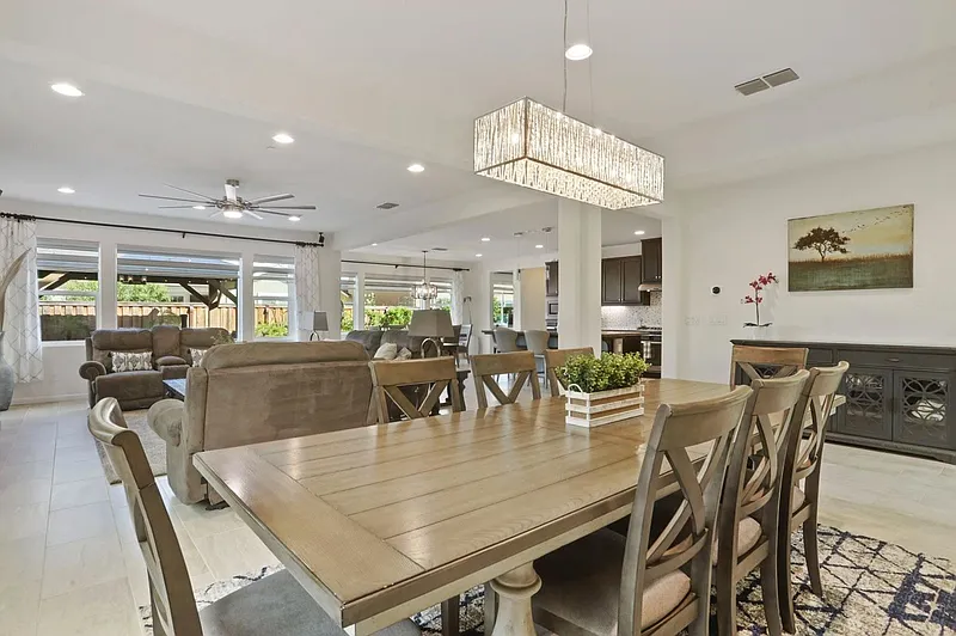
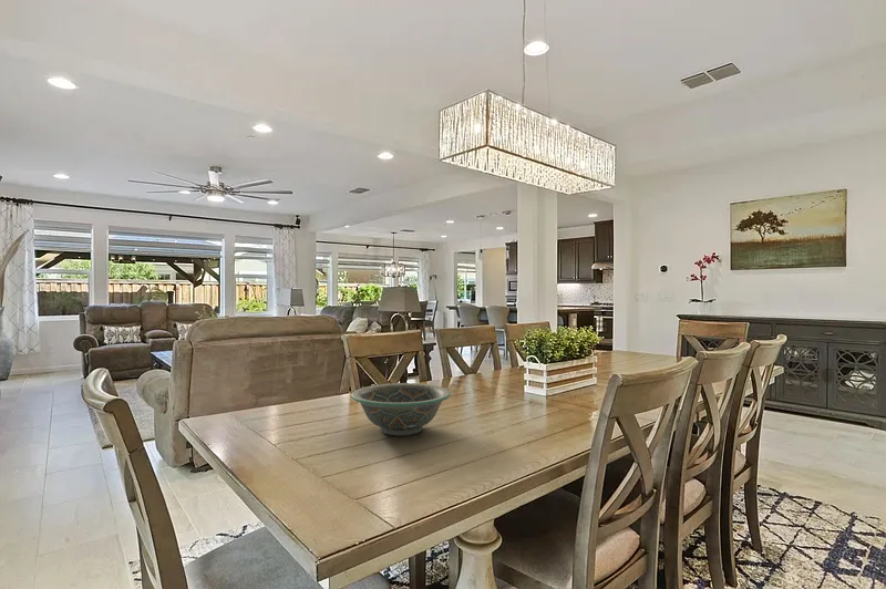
+ decorative bowl (401, 411)
